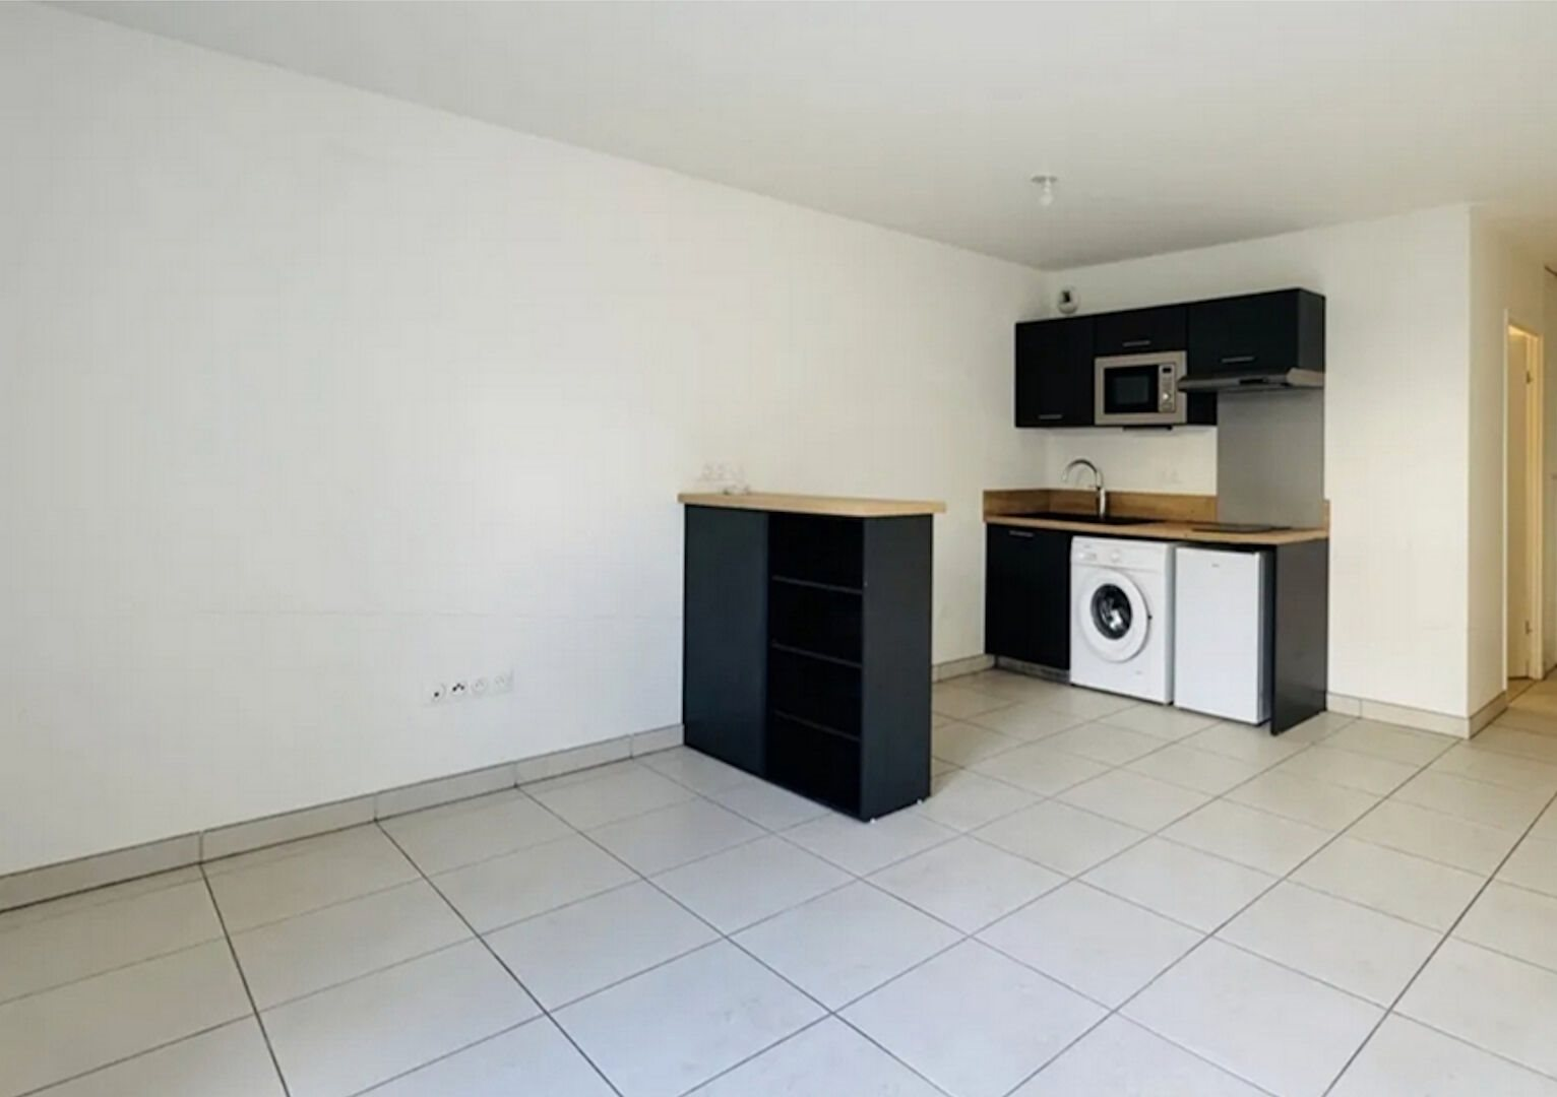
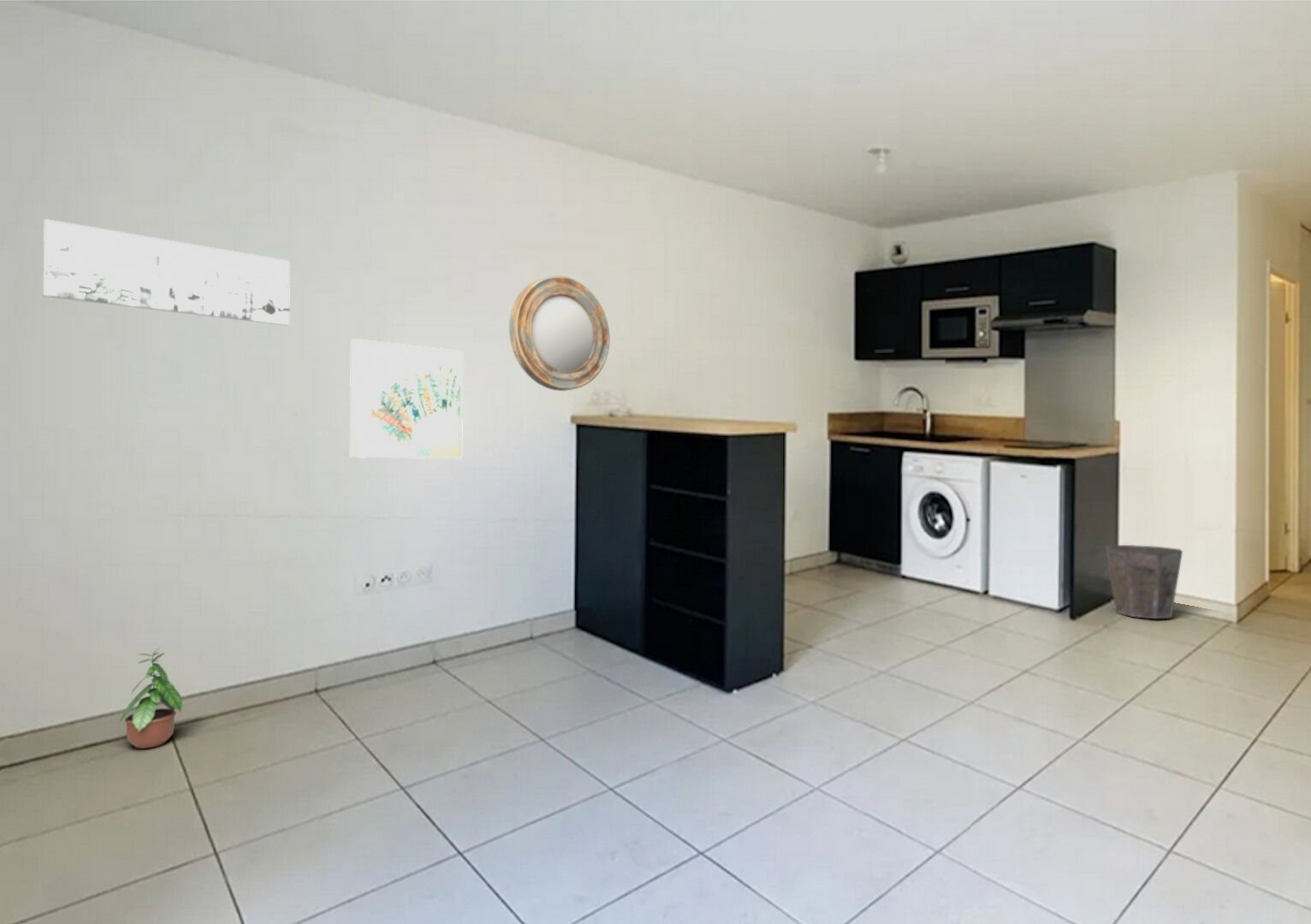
+ wall art (177, 277)
+ wall art (409, 401)
+ waste bin (1142, 581)
+ home mirror (561, 333)
+ potted plant (153, 696)
